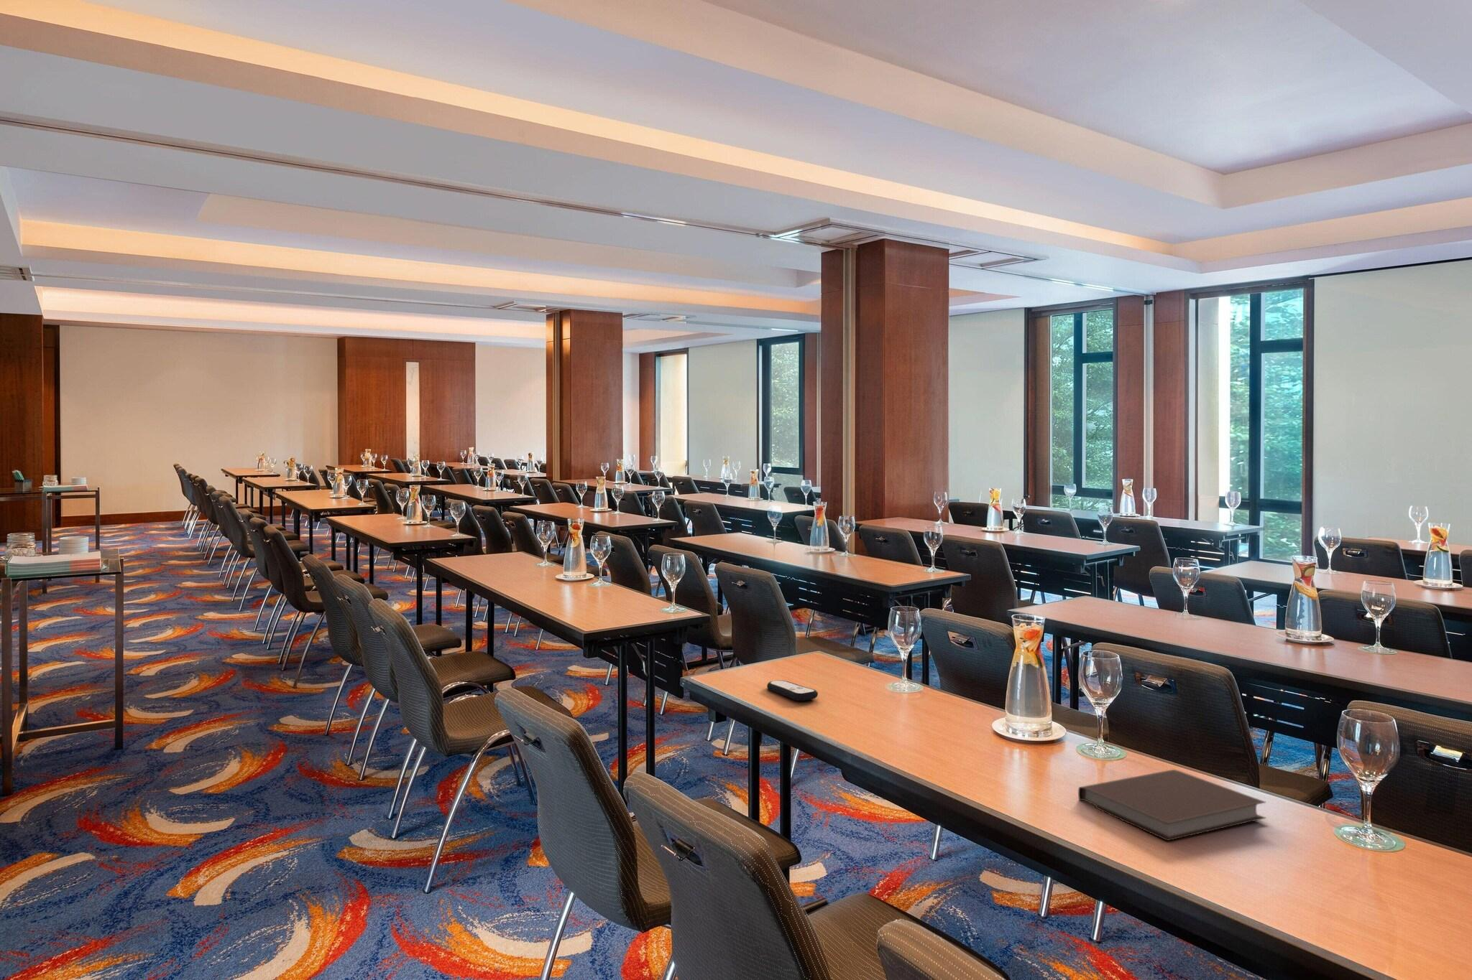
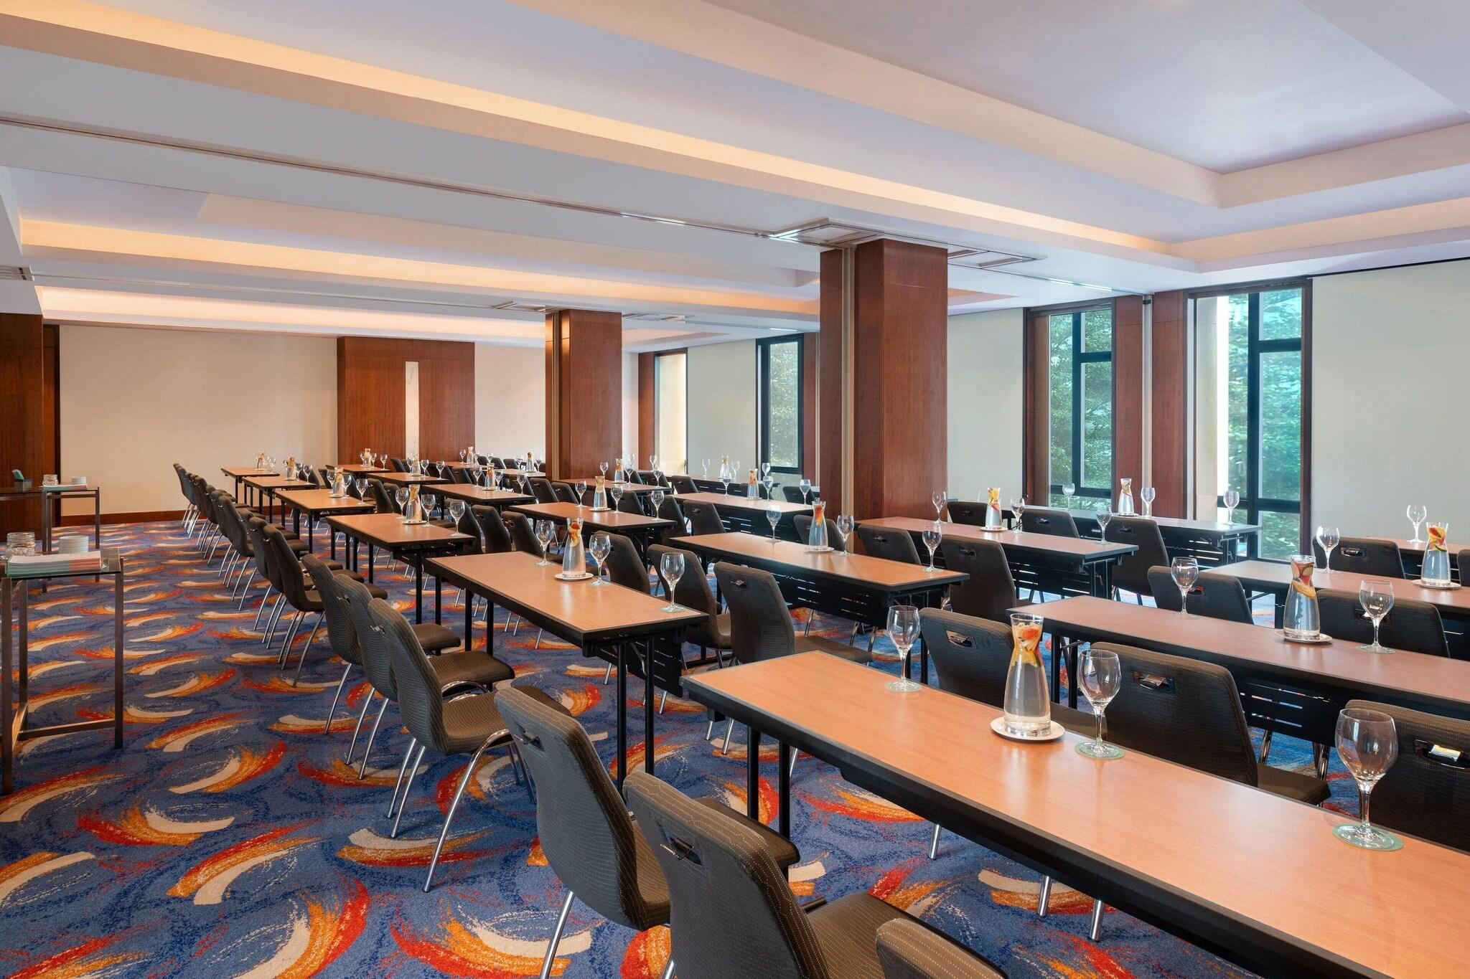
- notebook (1170, 802)
- remote control (790, 689)
